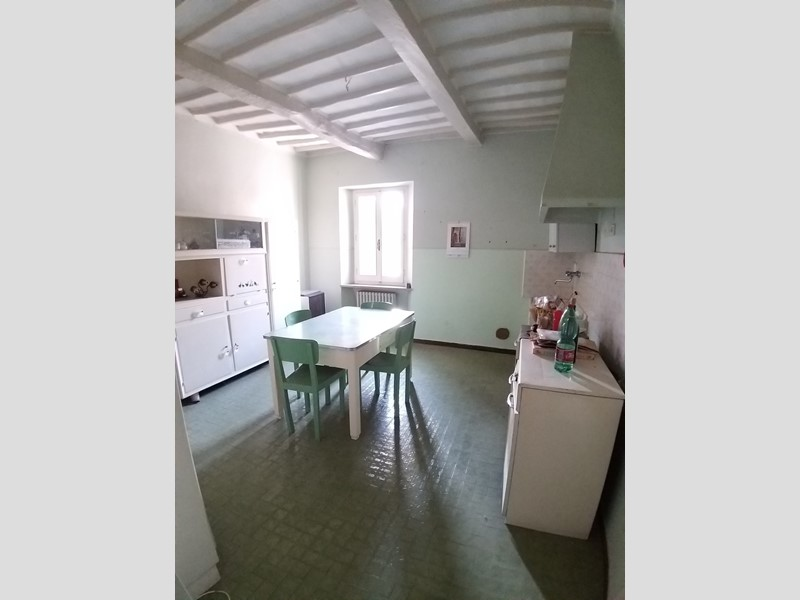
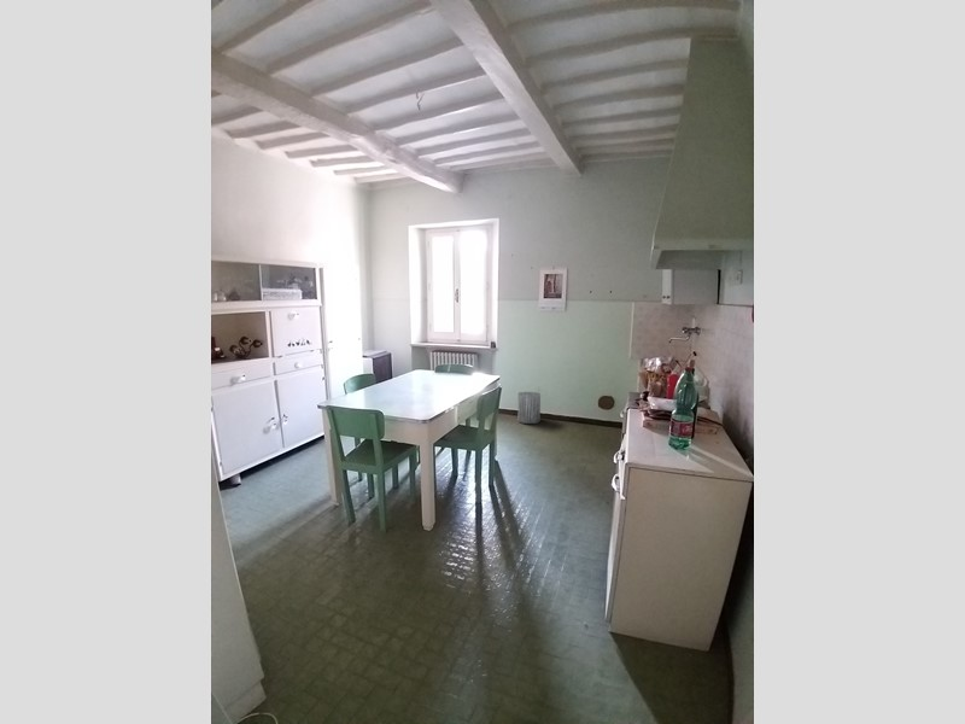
+ trash can (528, 407)
